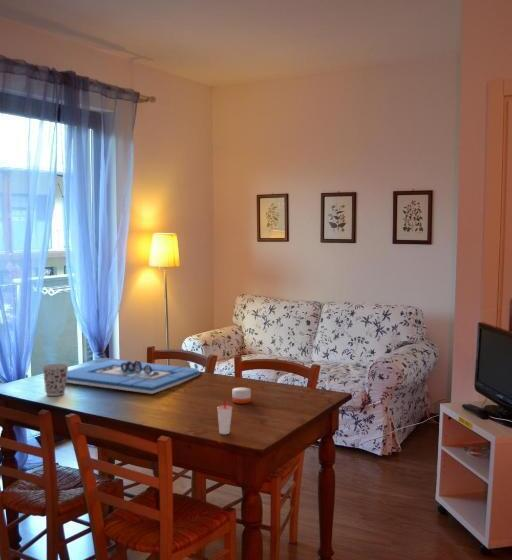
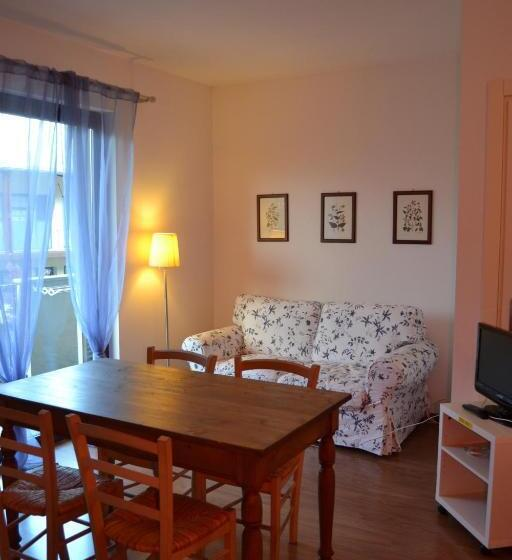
- candle (241, 388)
- cup (224, 415)
- architectural model (130, 369)
- cup (55, 379)
